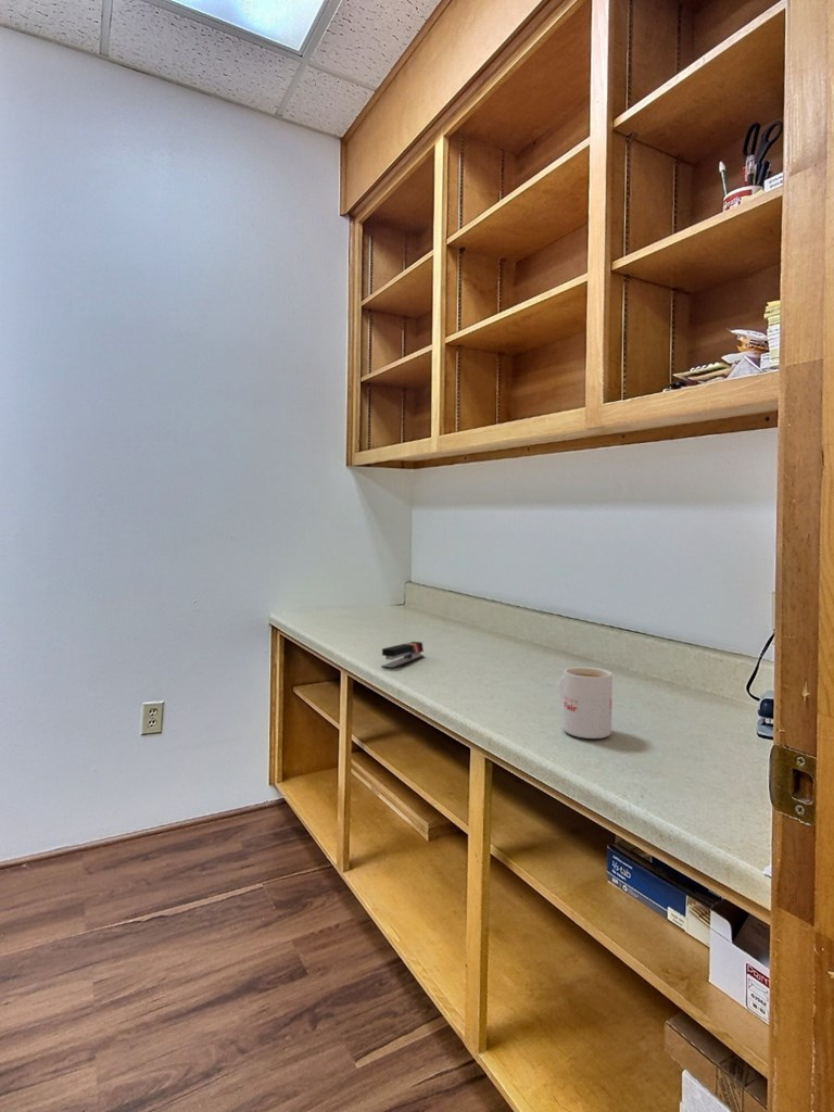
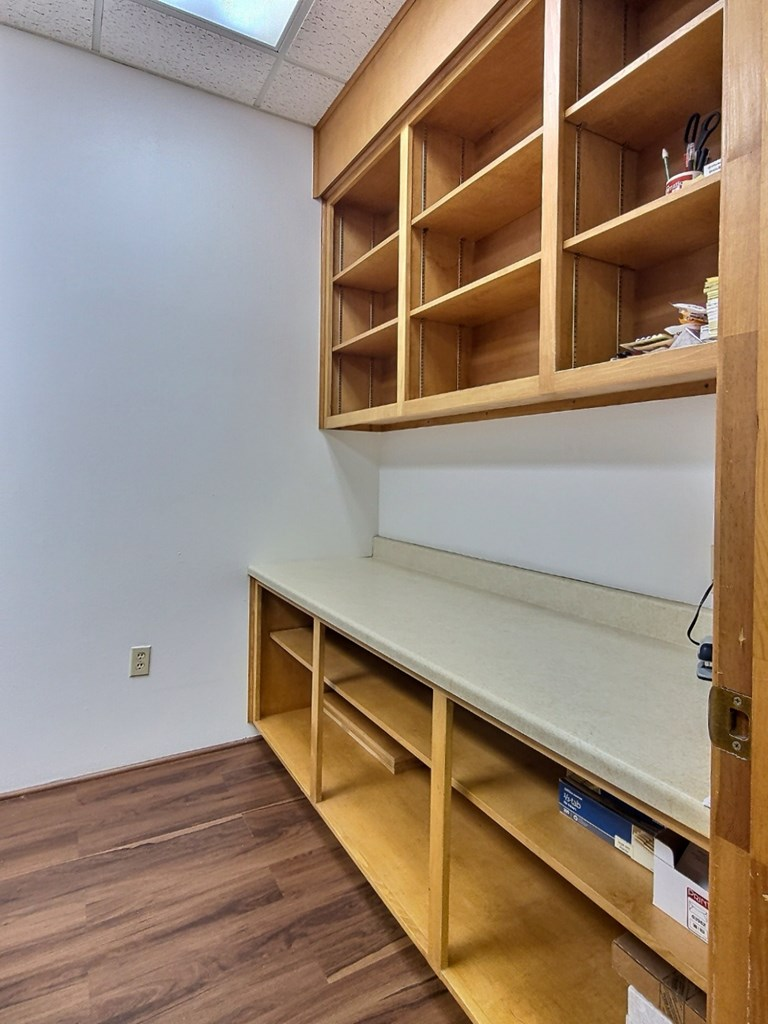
- stapler (403, 653)
- mug (580, 699)
